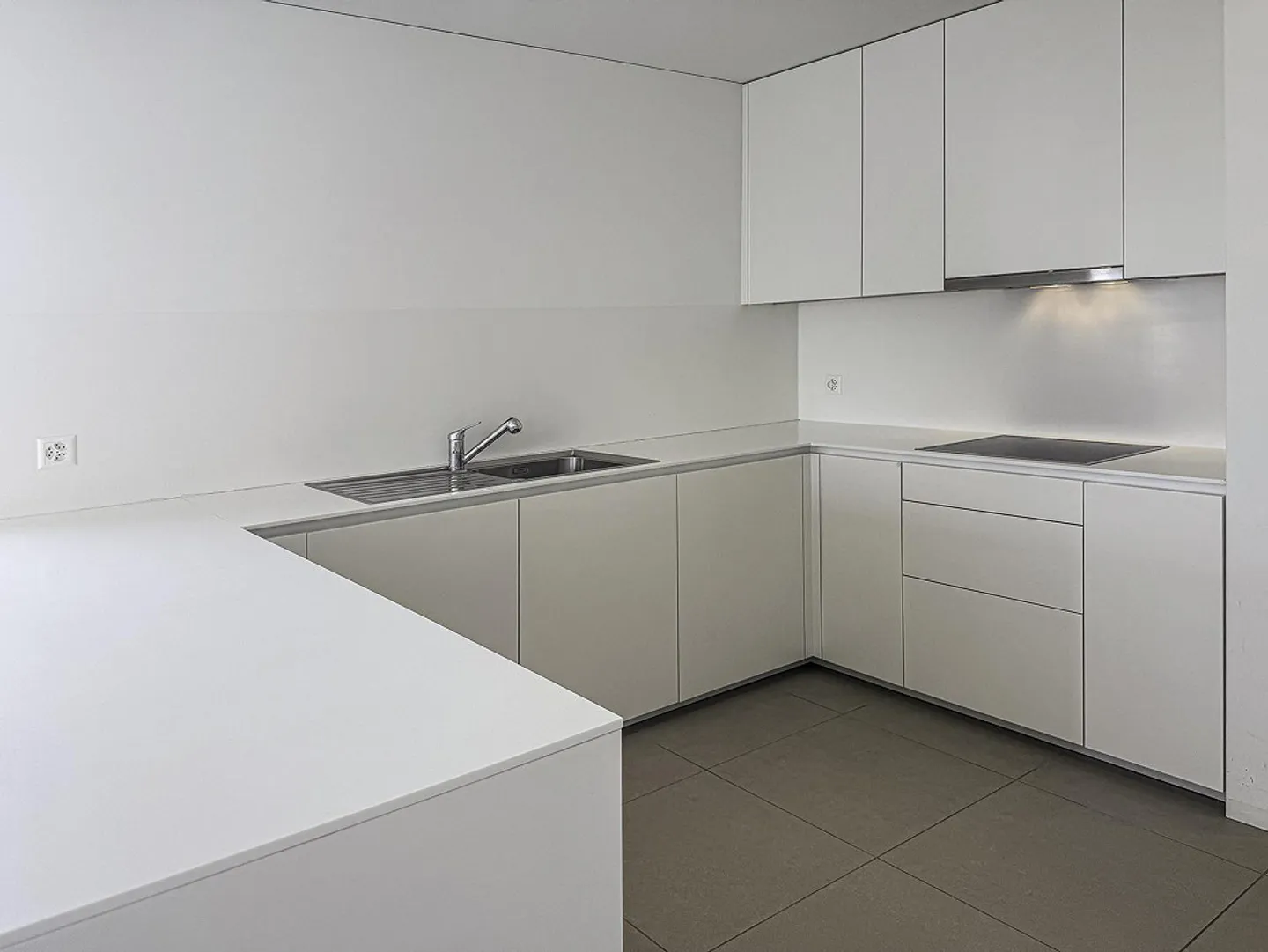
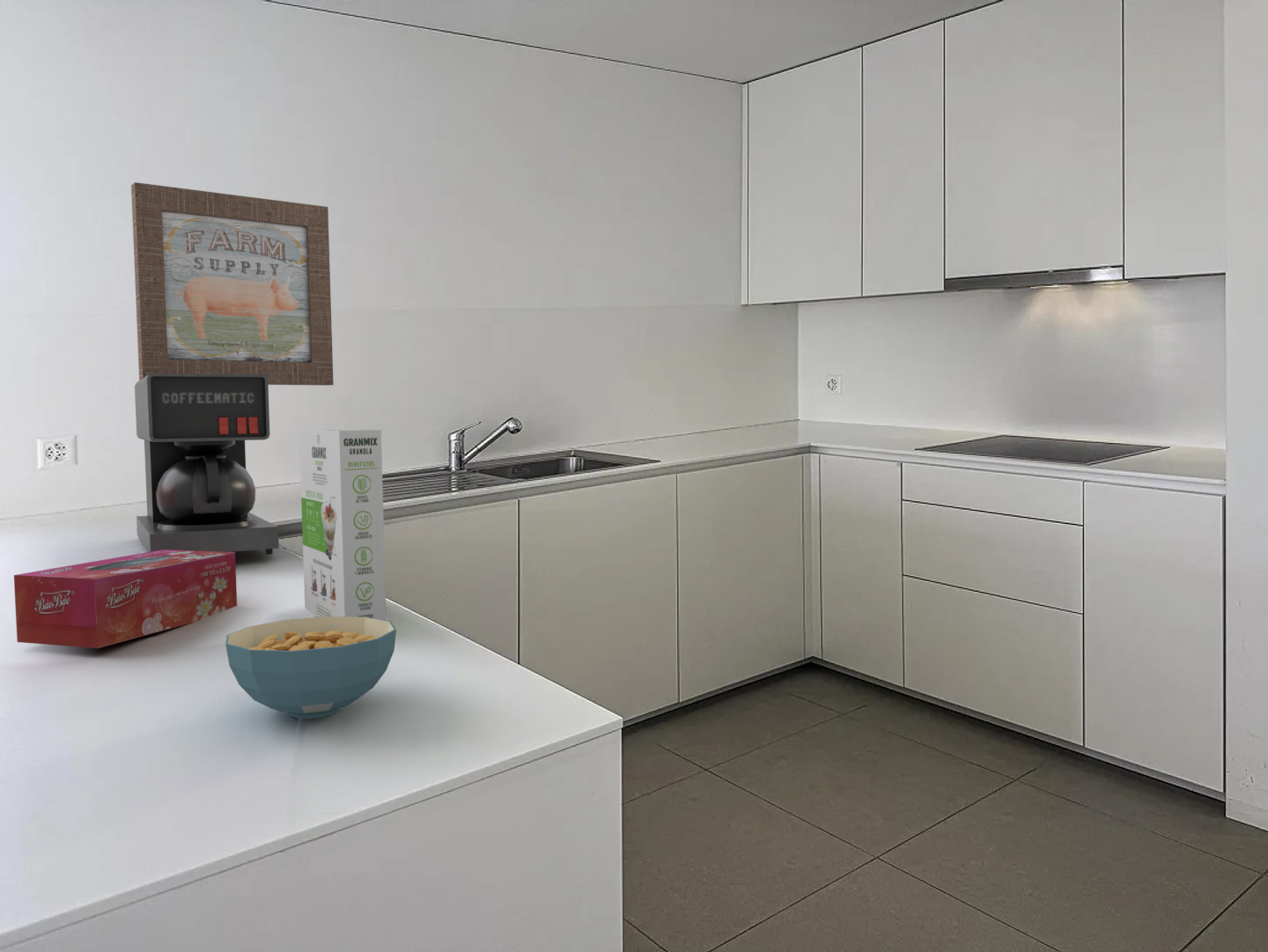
+ wall art (238, 291)
+ coffee maker (200, 463)
+ cereal box (341, 525)
+ cereal bowl (313, 671)
+ tissue box (133, 594)
